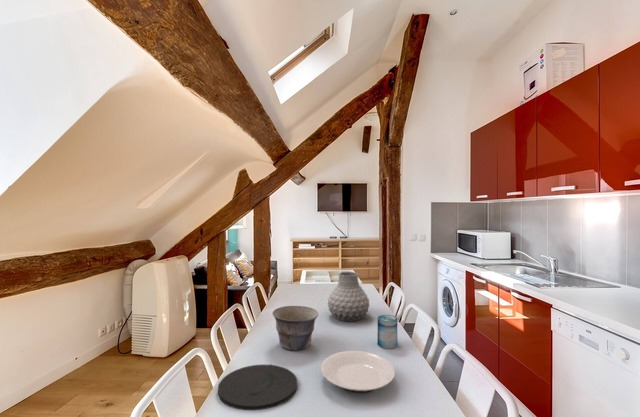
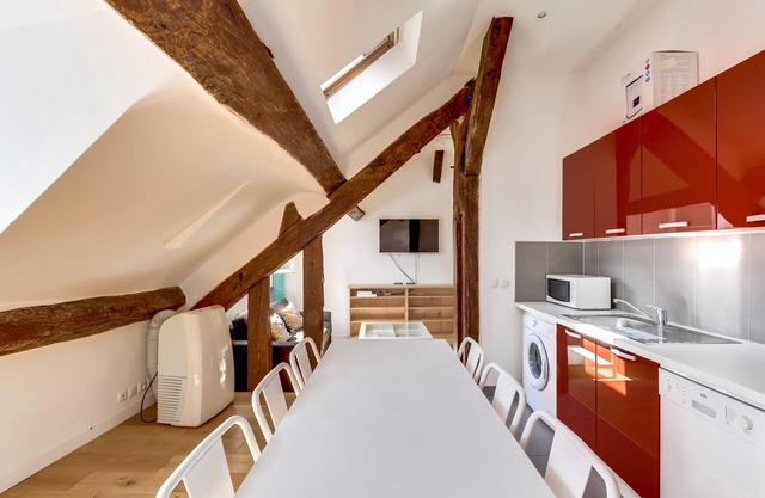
- plate (357, 373)
- vase (348, 294)
- plate (258, 382)
- beverage can (387, 331)
- bowl (295, 328)
